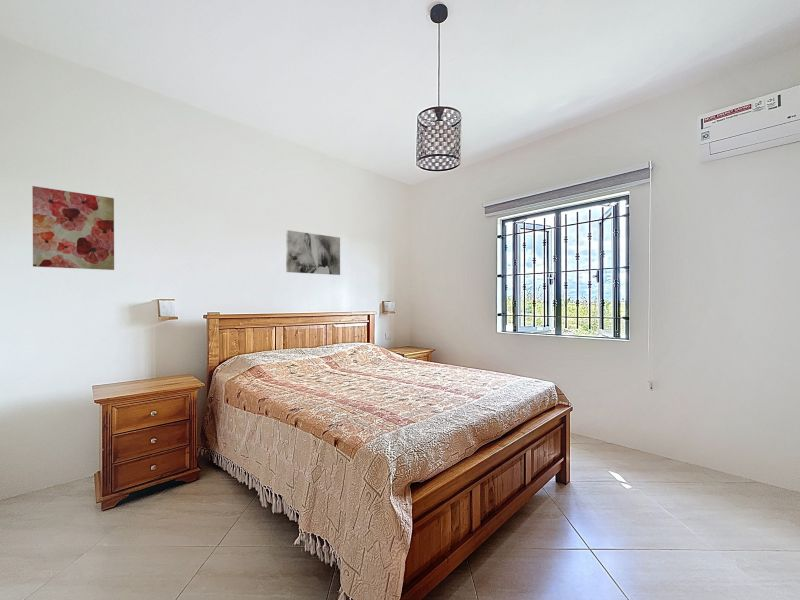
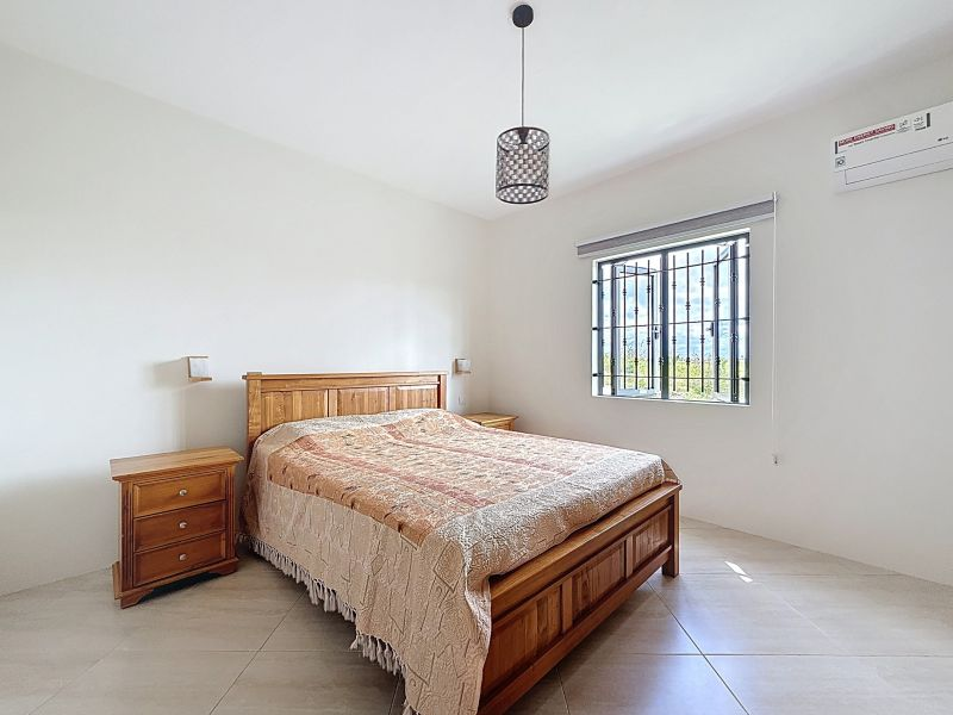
- wall art (314, 253)
- wall art (75, 230)
